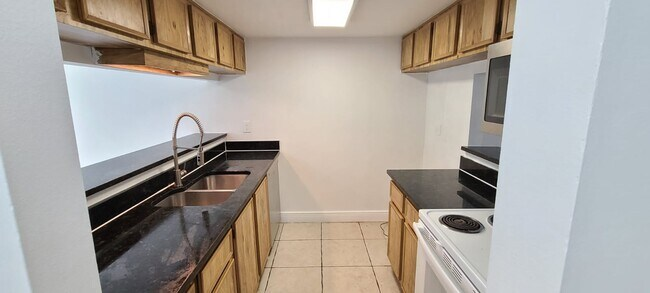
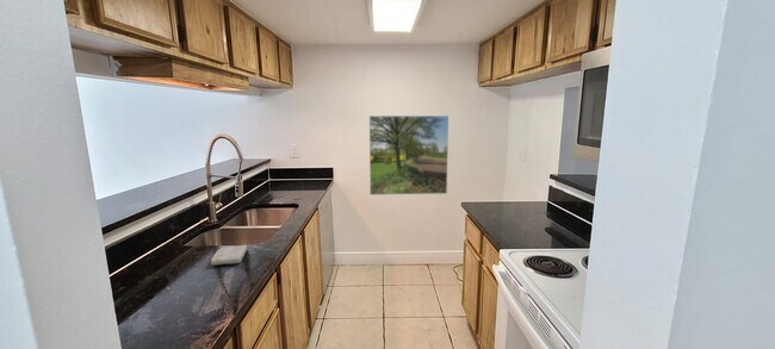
+ washcloth (230, 254)
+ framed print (408, 155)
